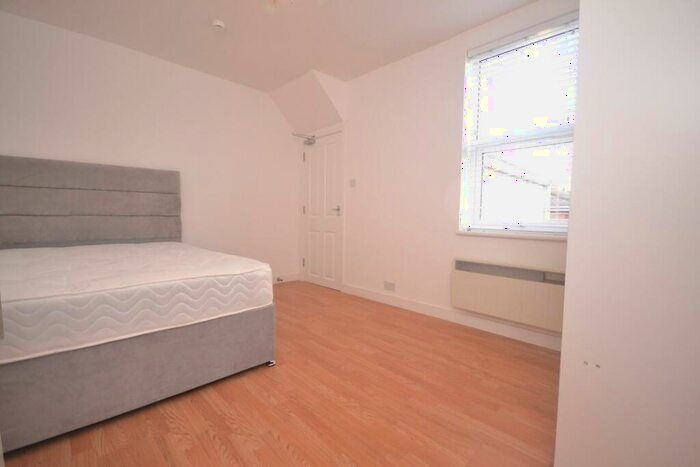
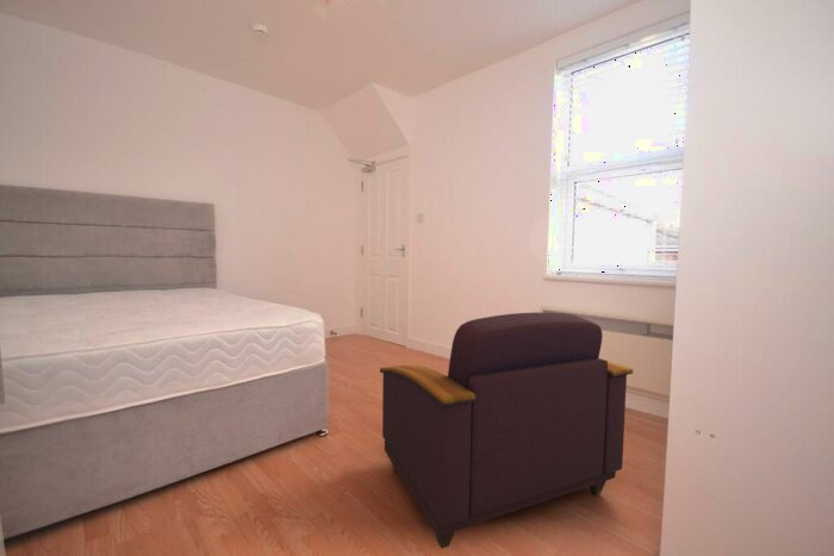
+ armchair (494, 395)
